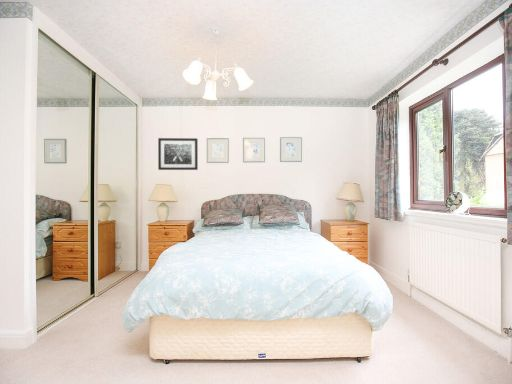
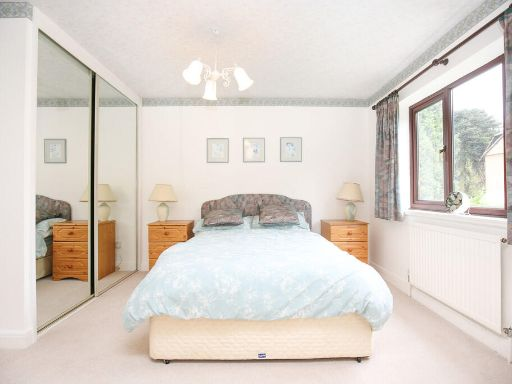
- wall art (178, 154)
